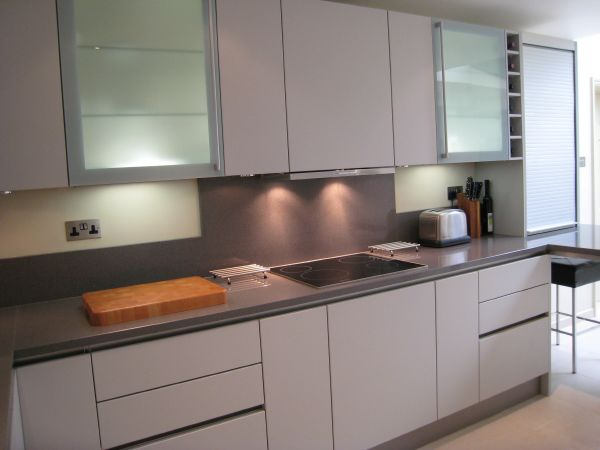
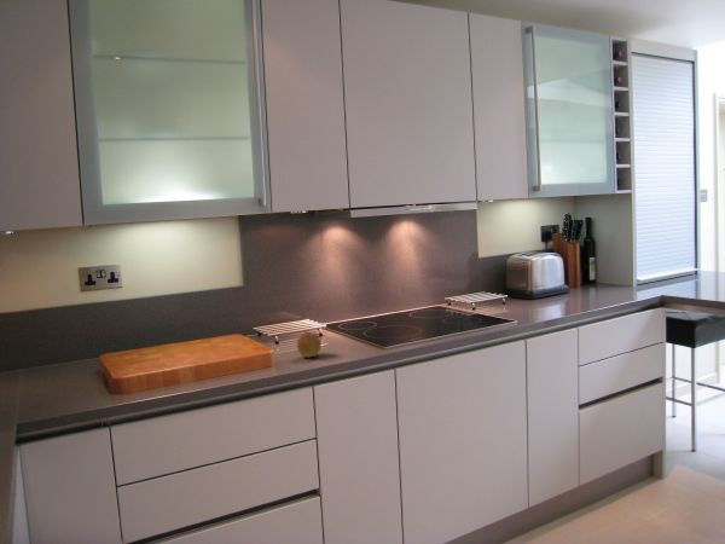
+ apple (308, 345)
